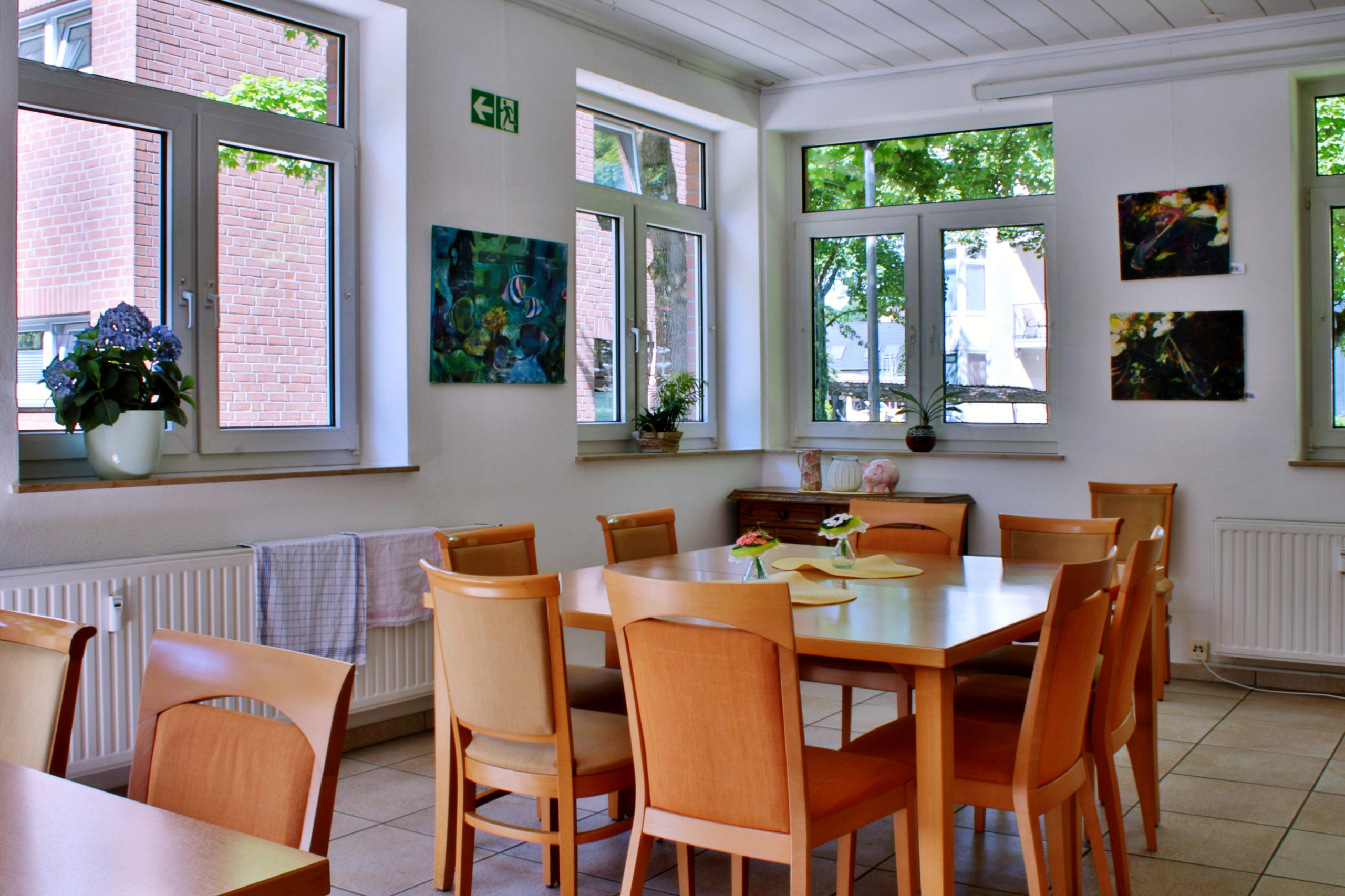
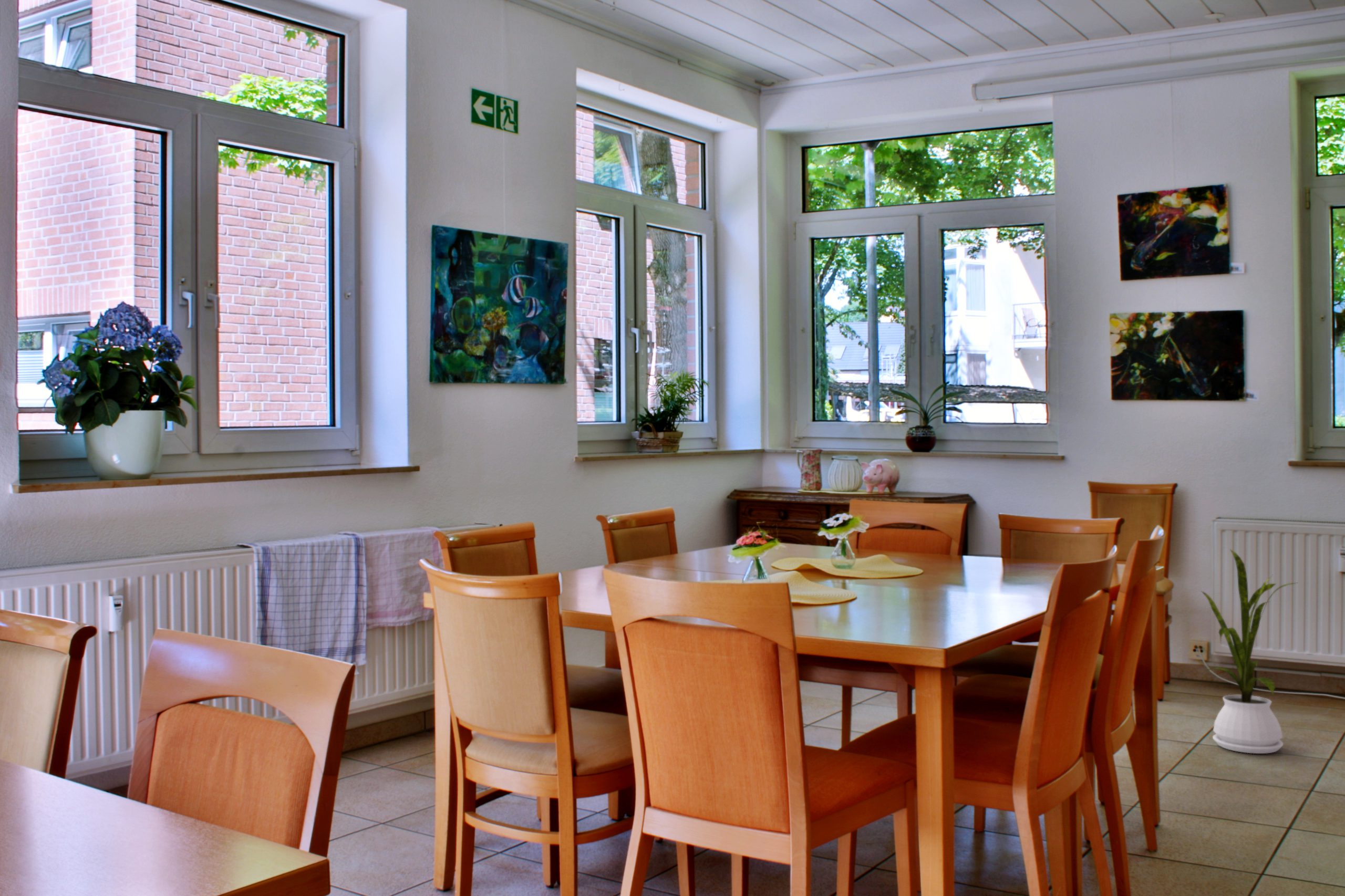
+ house plant (1247, 649)
